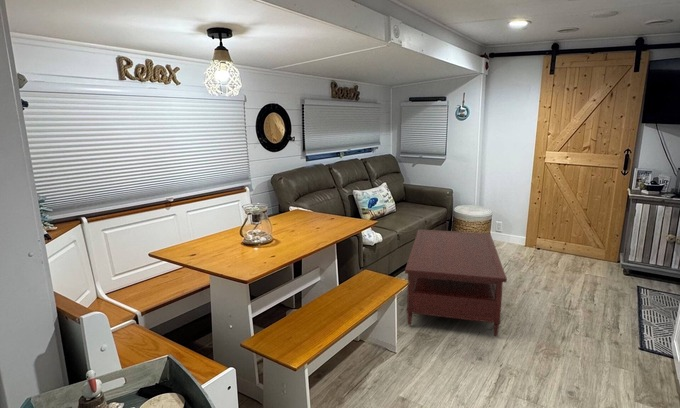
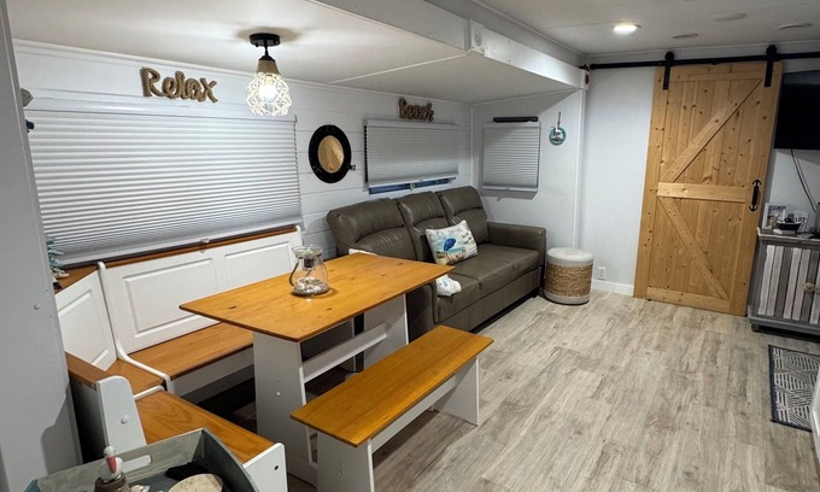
- coffee table (452, 274)
